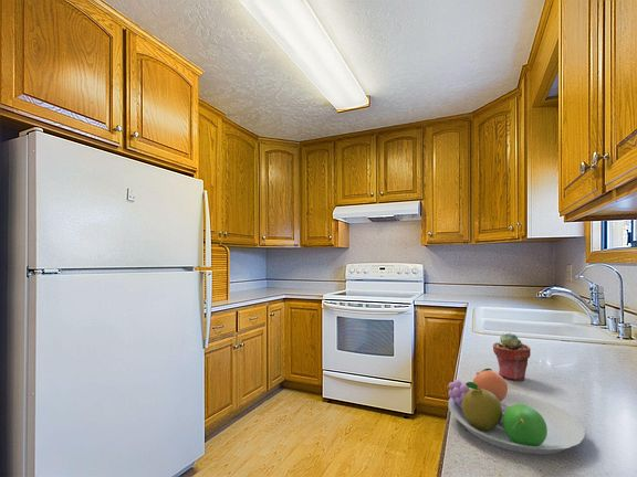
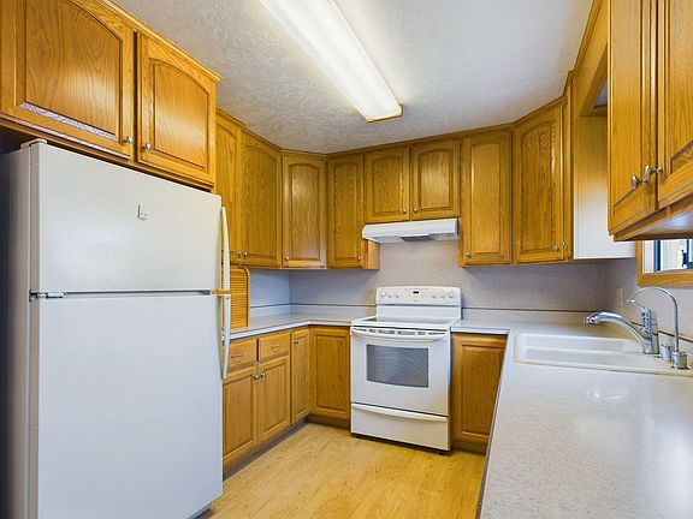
- fruit bowl (509, 403)
- potted succulent (511, 354)
